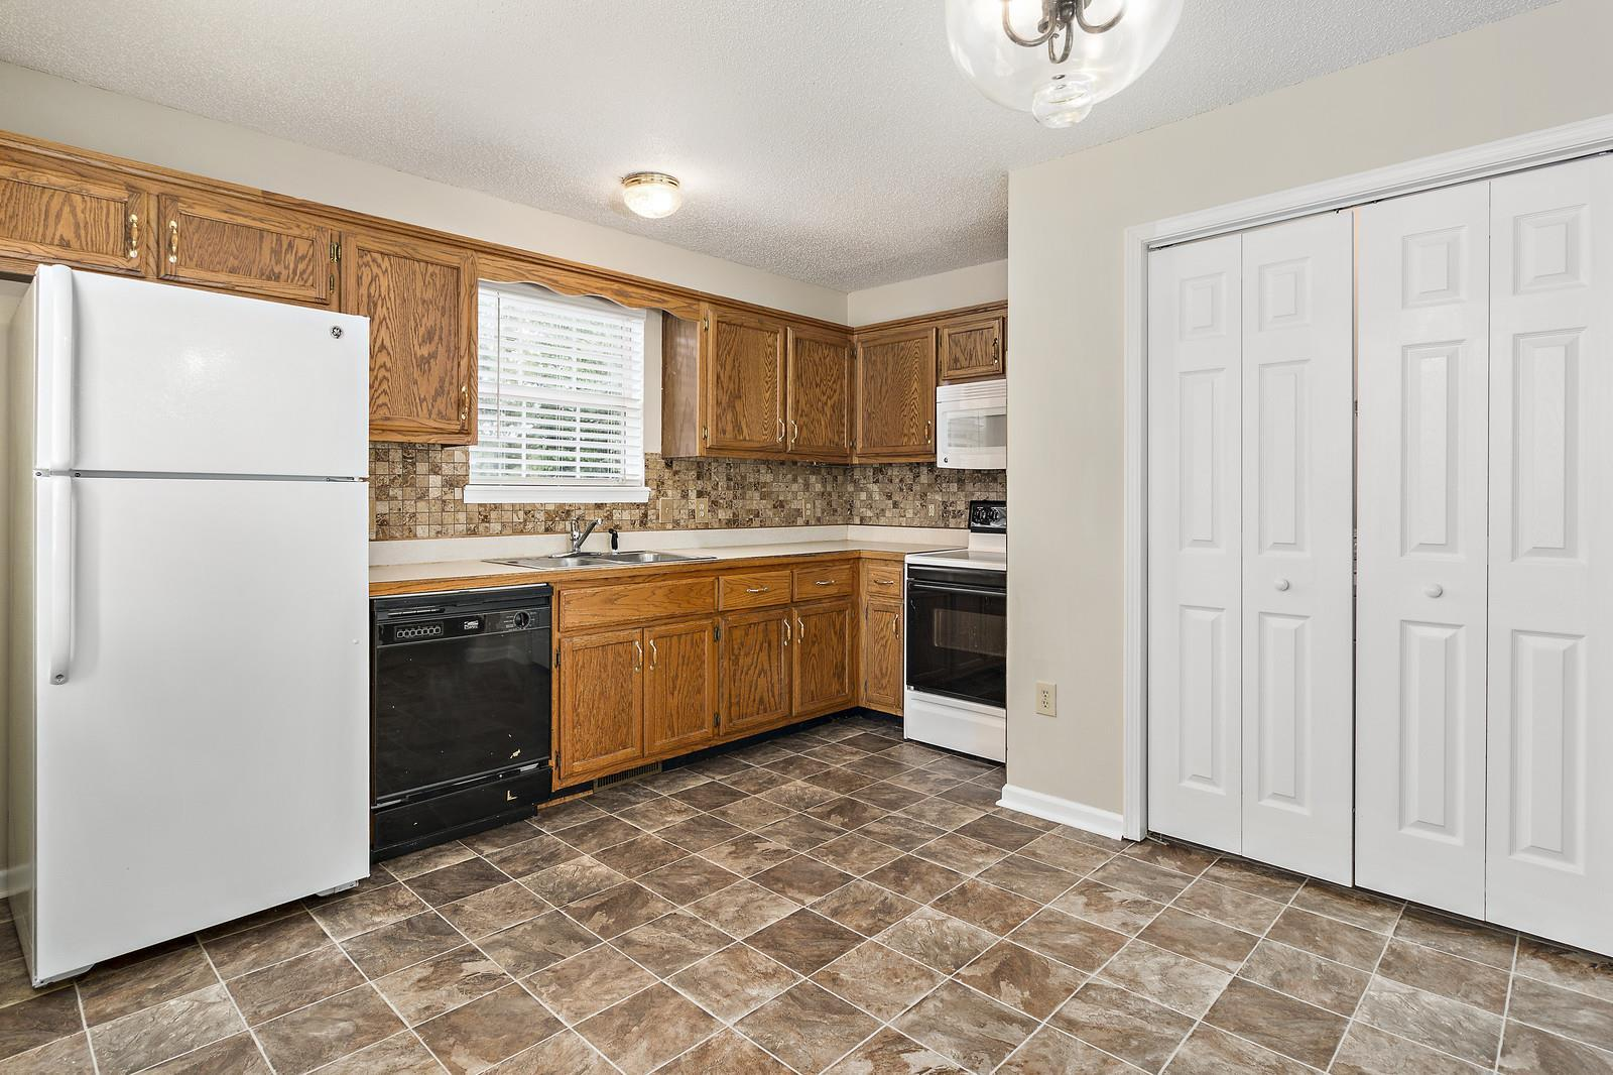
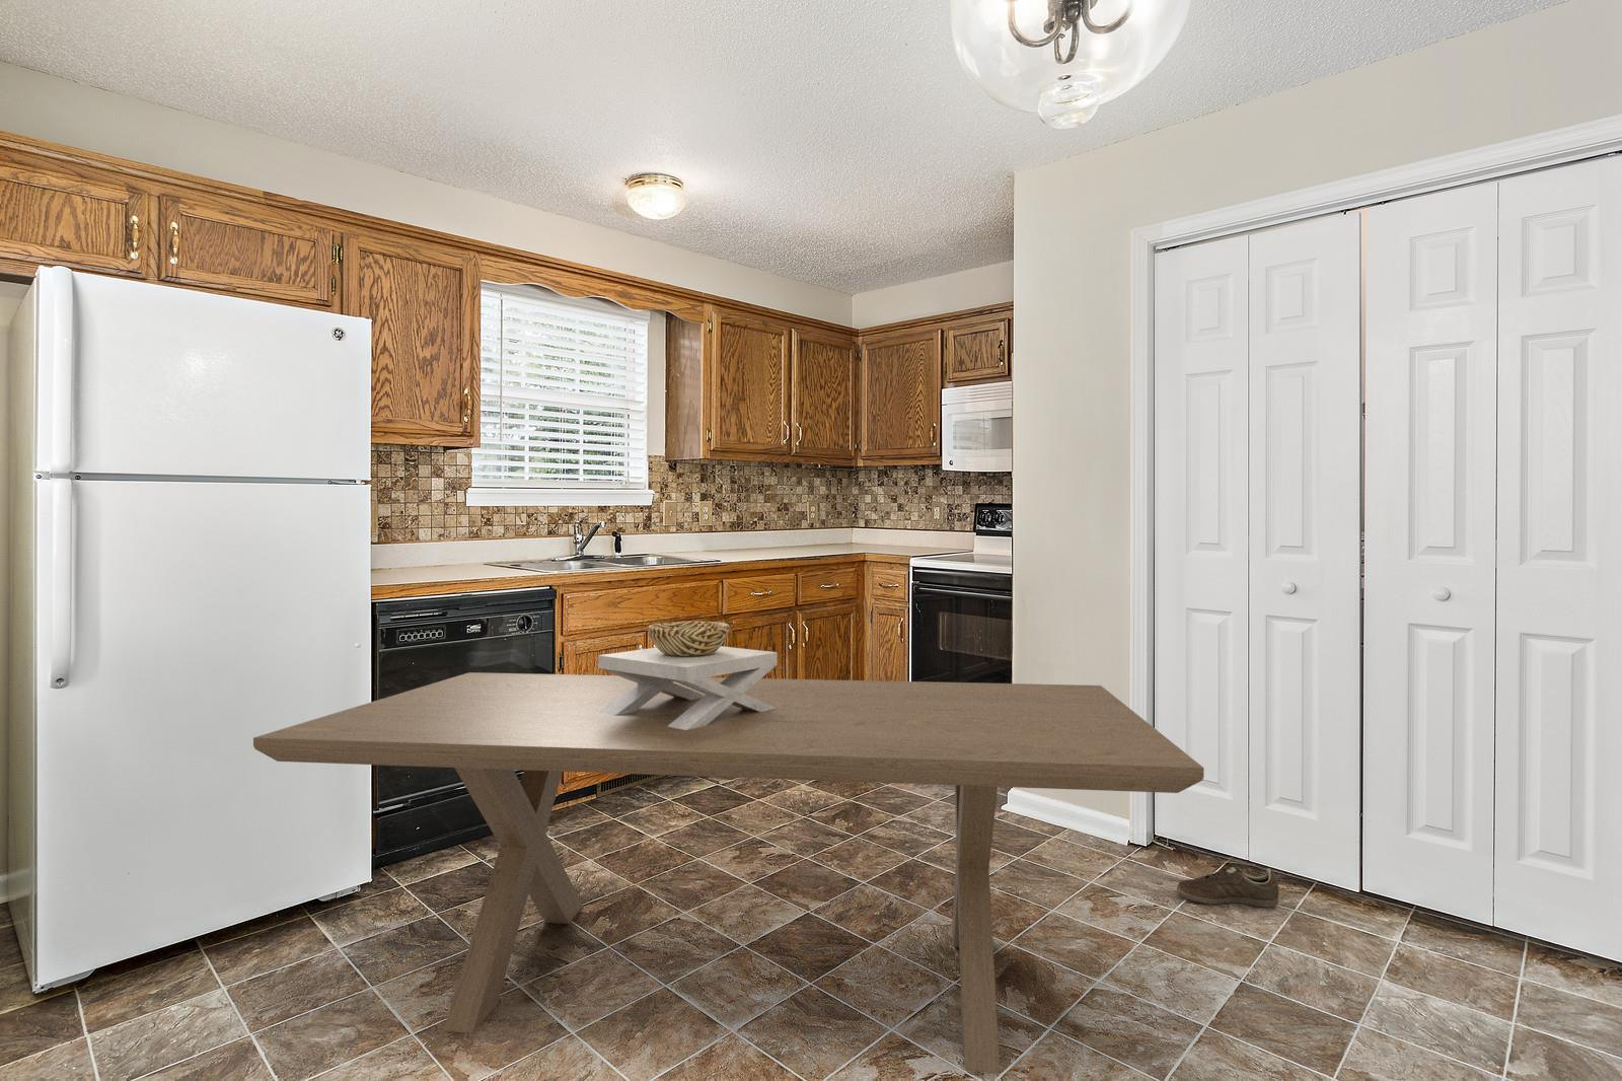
+ dining table (740, 777)
+ decorative bowl (689, 666)
+ sneaker (1225, 881)
